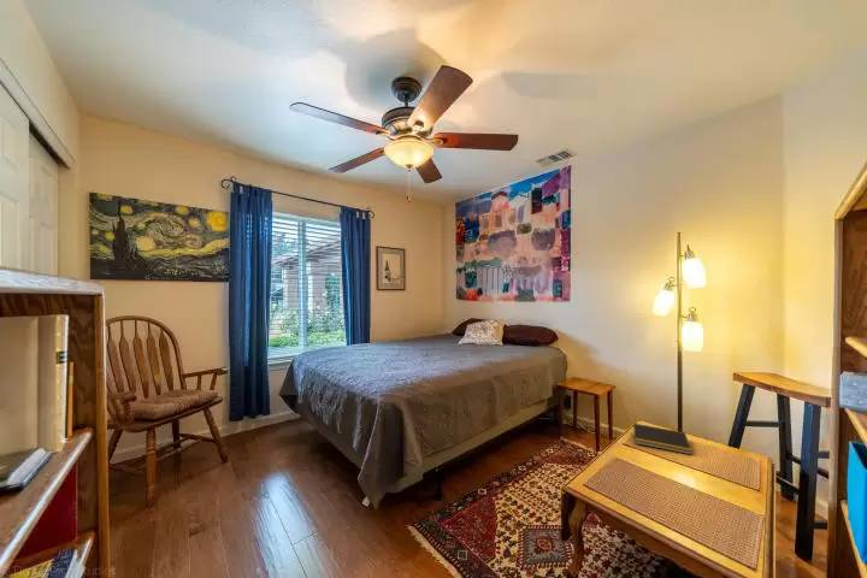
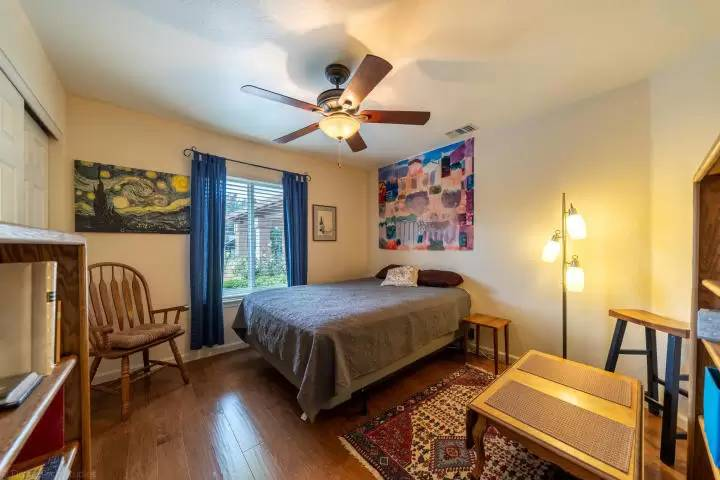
- notepad (660, 437)
